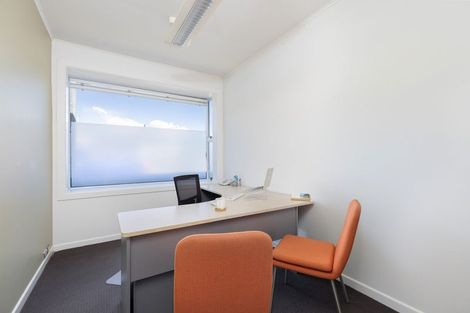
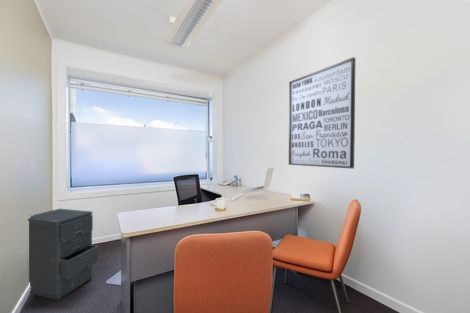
+ filing cabinet (61, 250)
+ wall art (317, 119)
